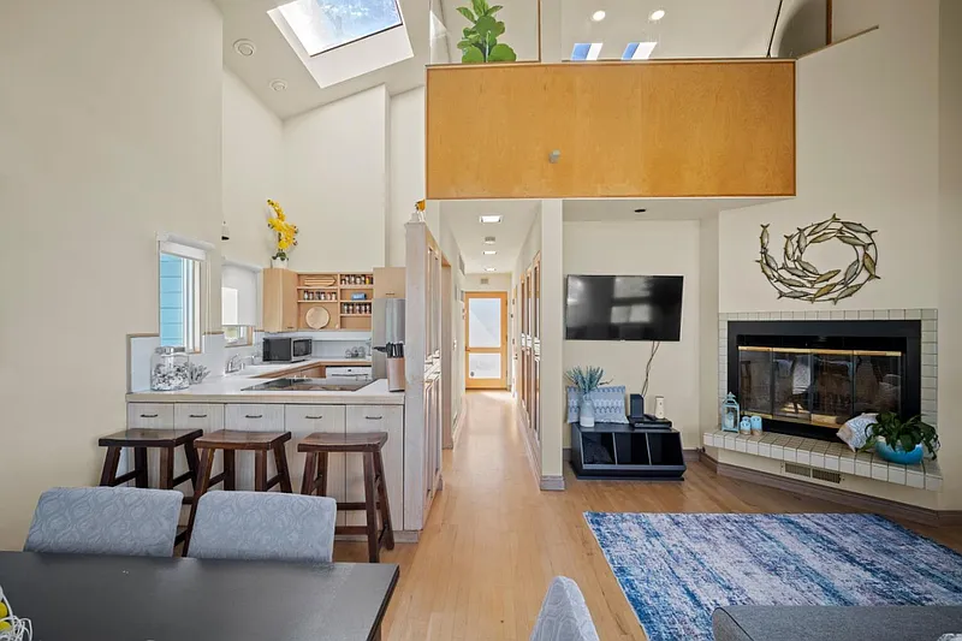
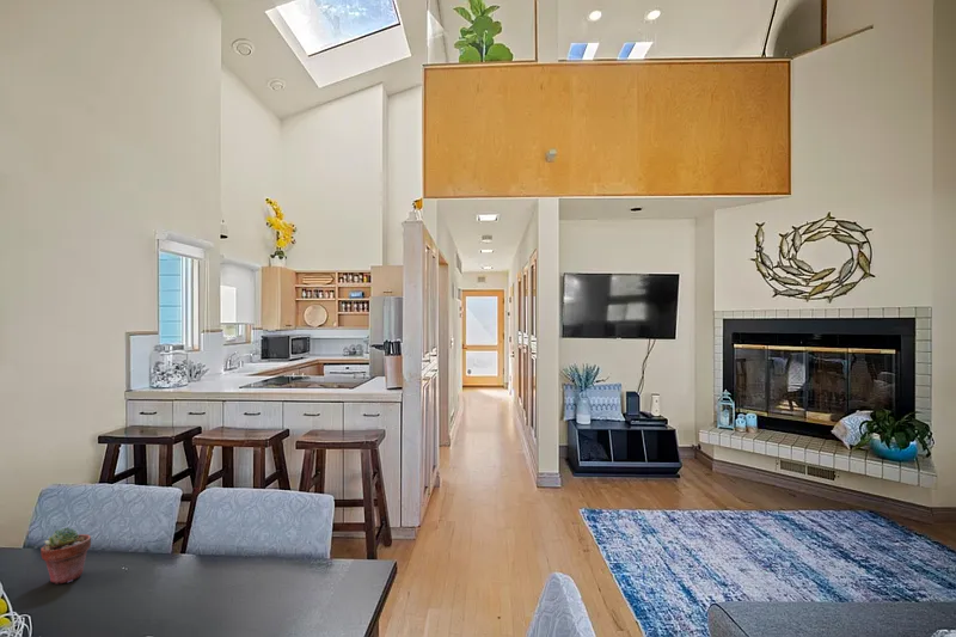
+ potted succulent (66, 552)
